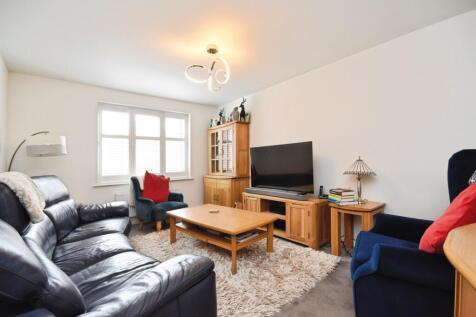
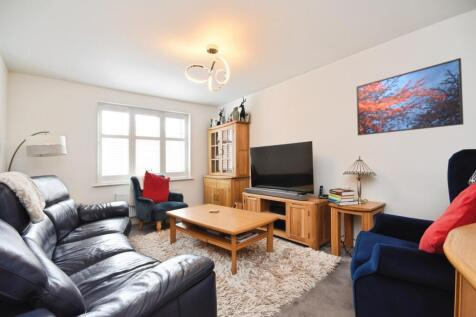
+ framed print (401, 102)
